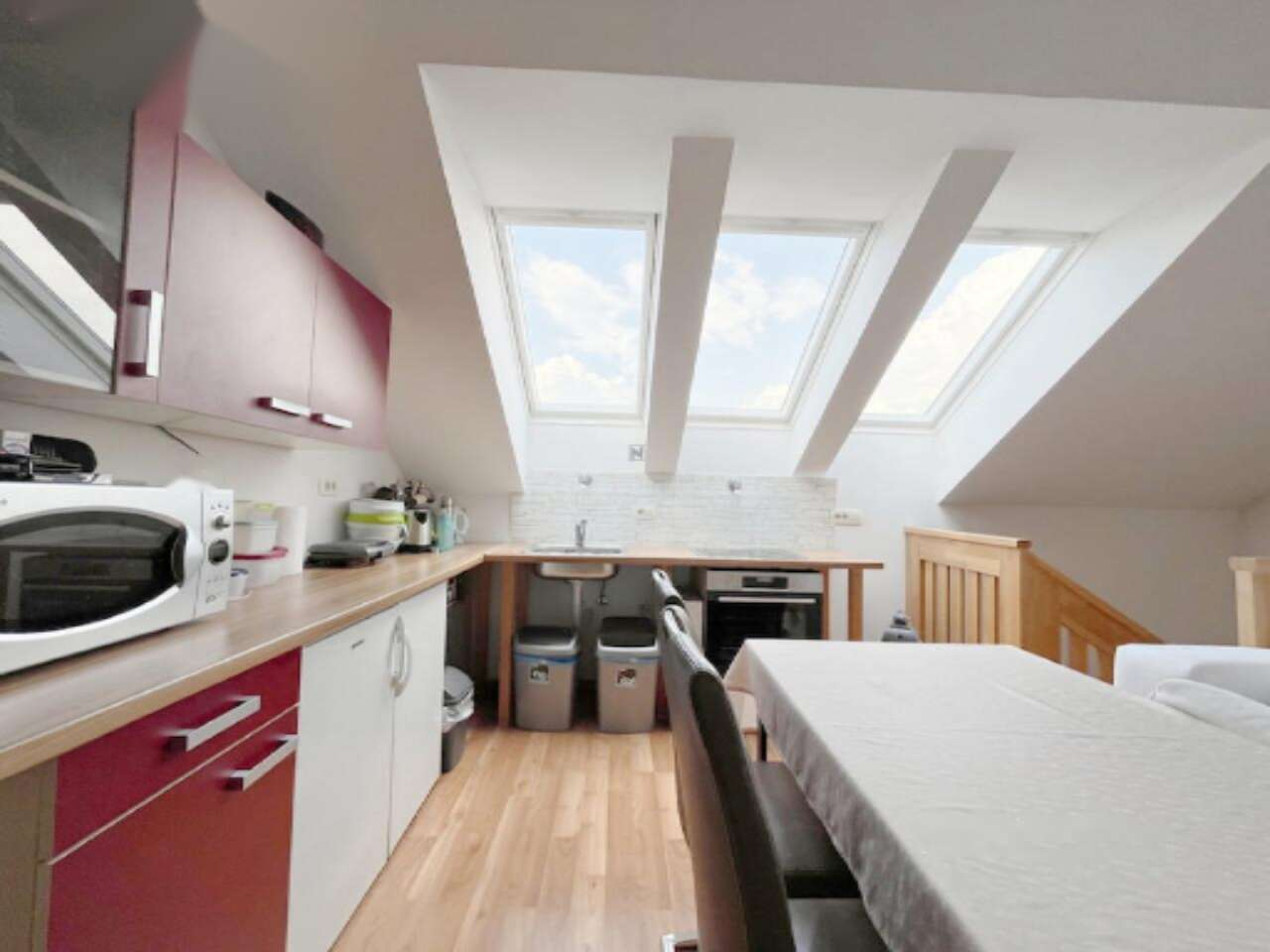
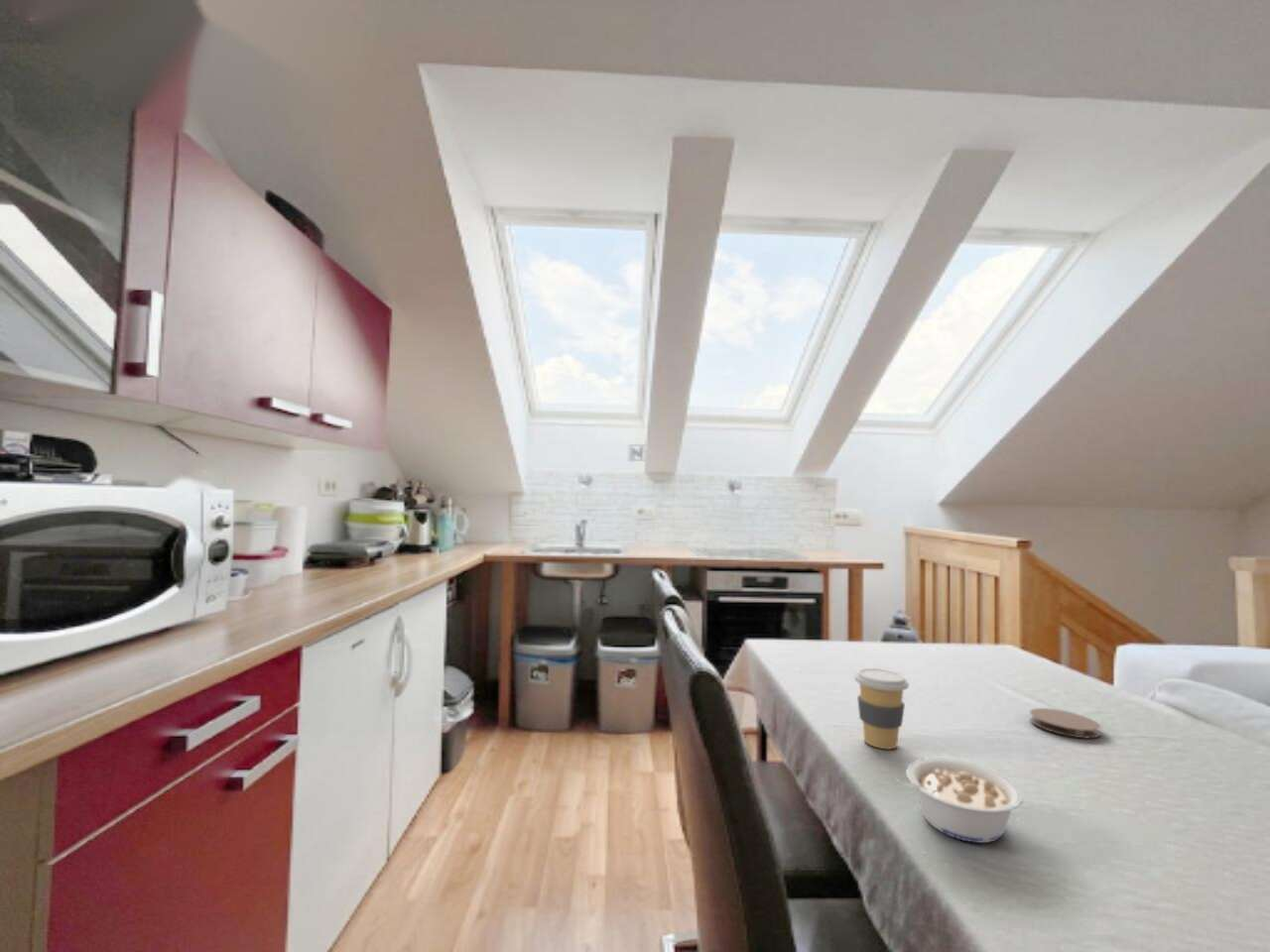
+ legume (960, 798)
+ coffee cup (880, 708)
+ coaster (1064, 722)
